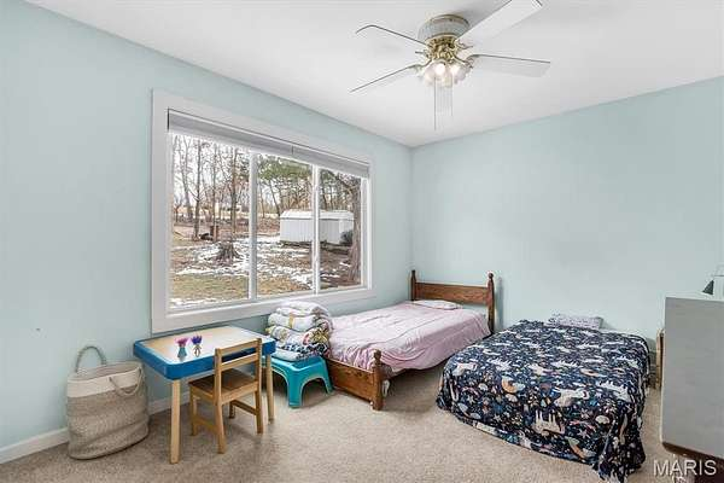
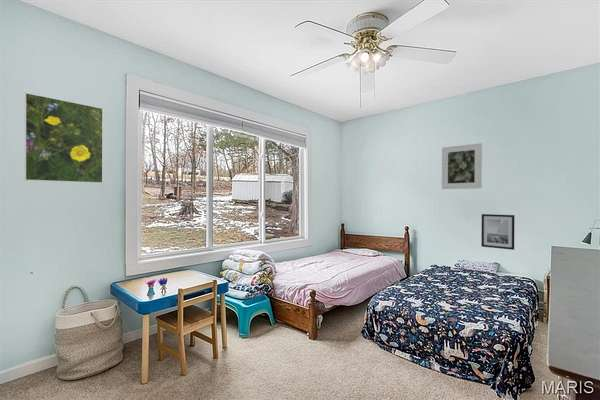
+ wall art (497, 231)
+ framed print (66, 141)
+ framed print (461, 167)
